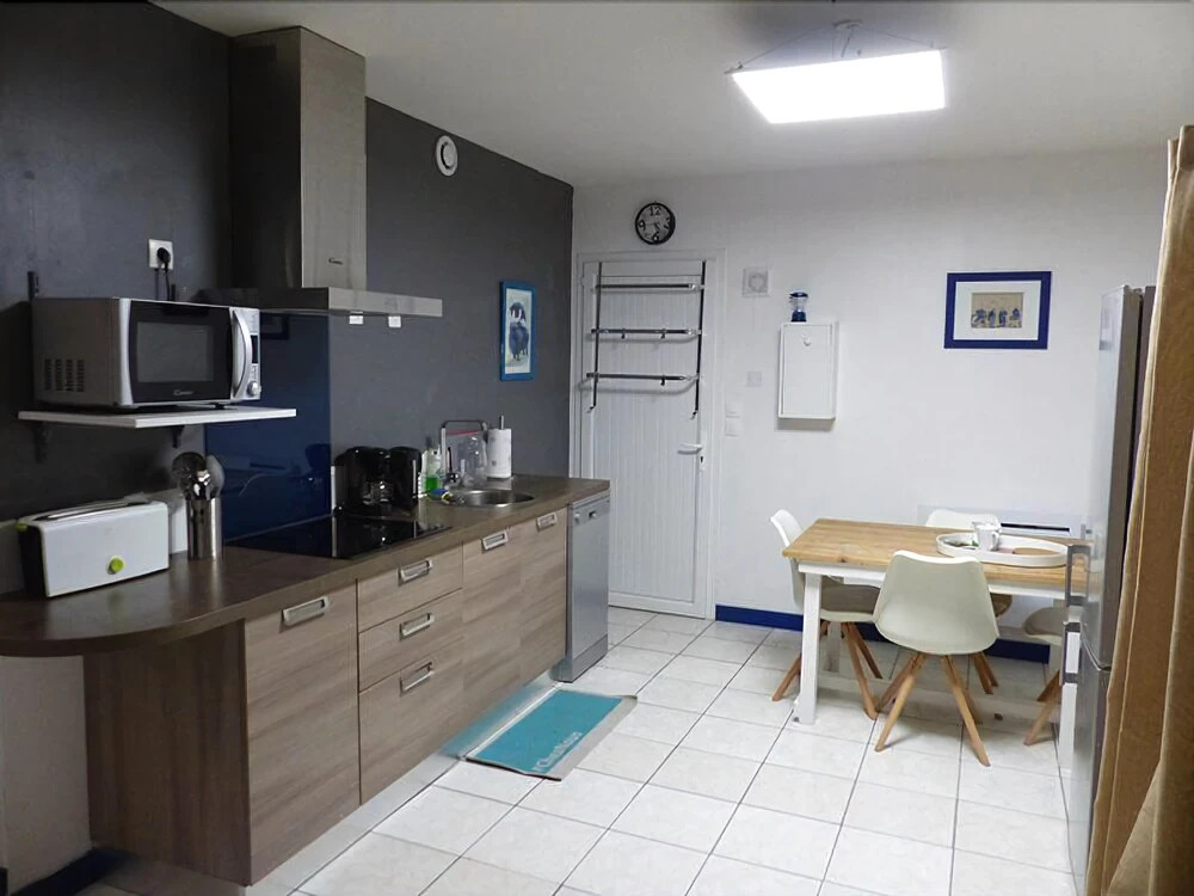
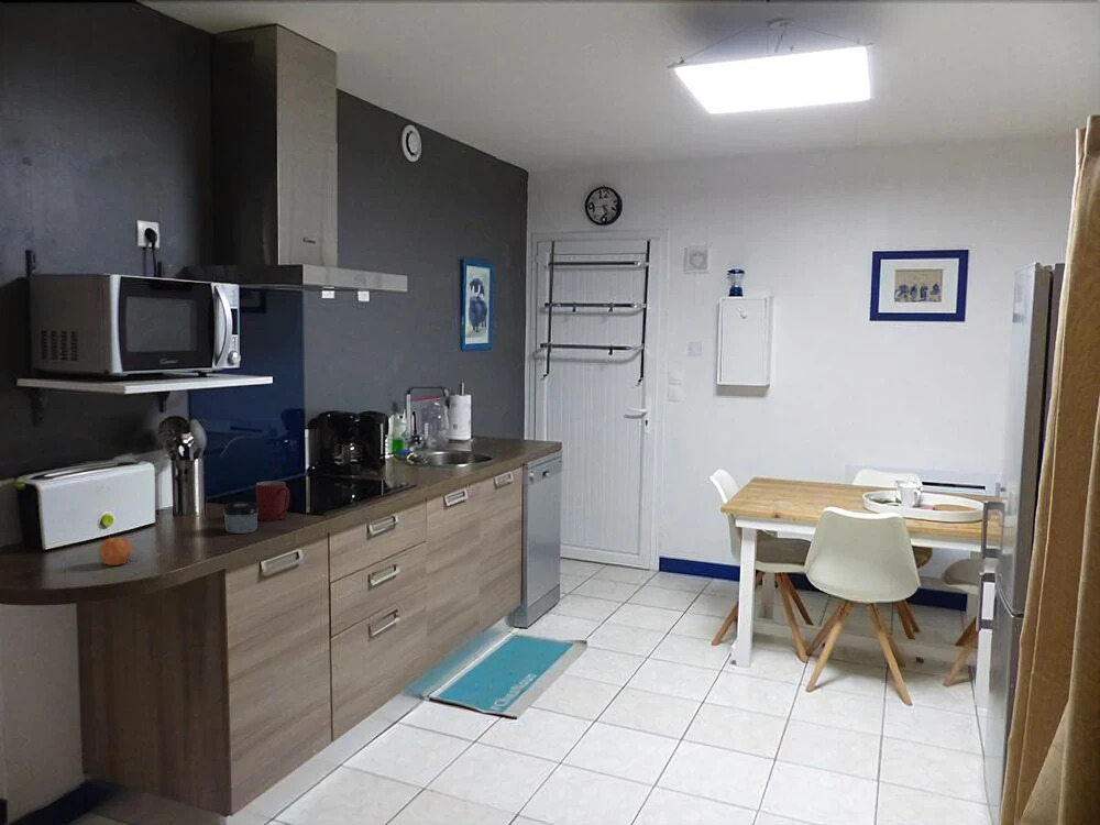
+ jar (241, 517)
+ apple (116, 548)
+ mug (274, 501)
